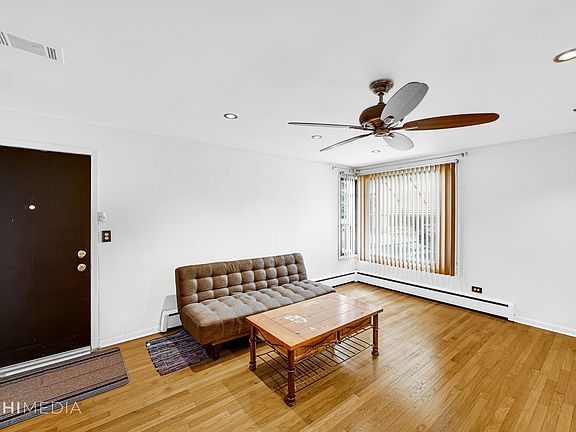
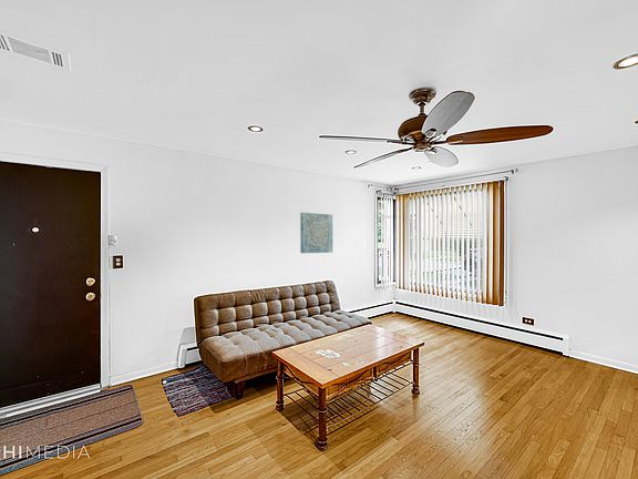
+ wall art (317, 233)
